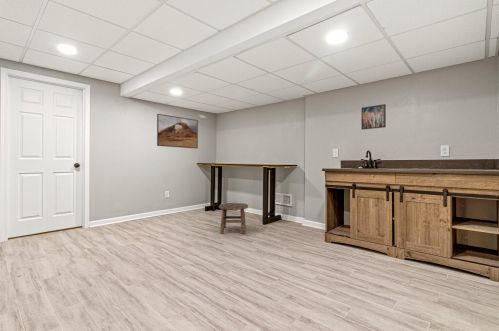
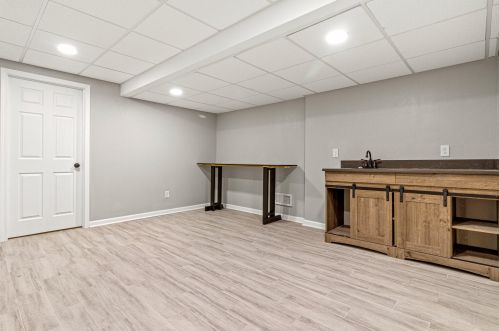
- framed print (178, 132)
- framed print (373, 117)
- stool (233, 217)
